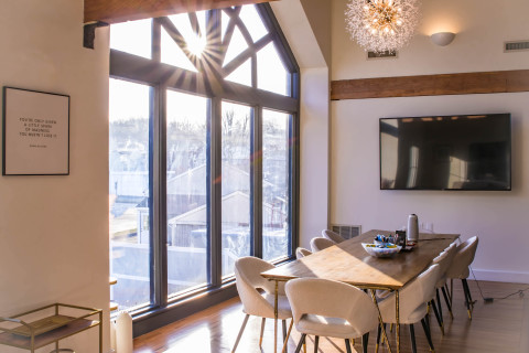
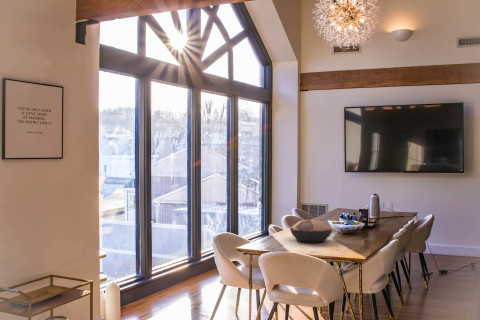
+ decorative bowl (310, 230)
